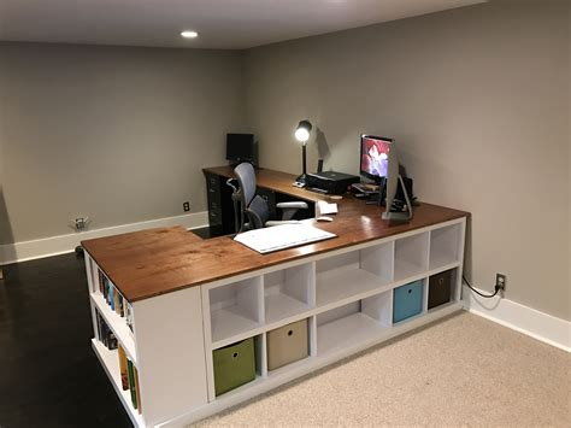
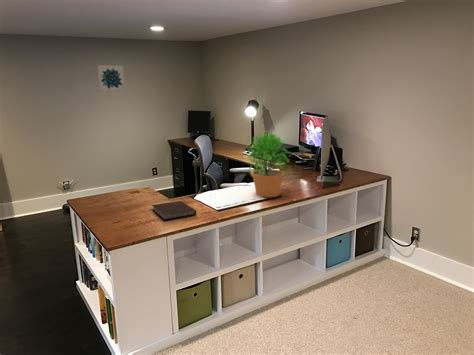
+ potted plant (268, 163)
+ notebook (173, 209)
+ wall art (111, 78)
